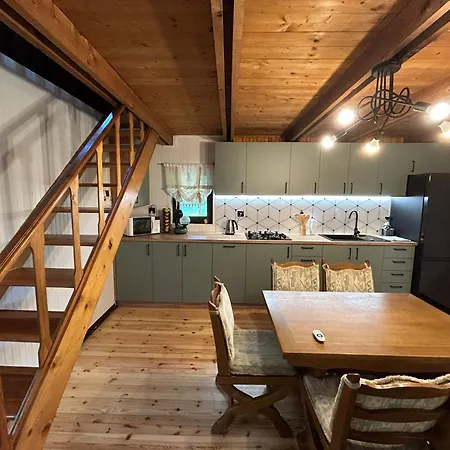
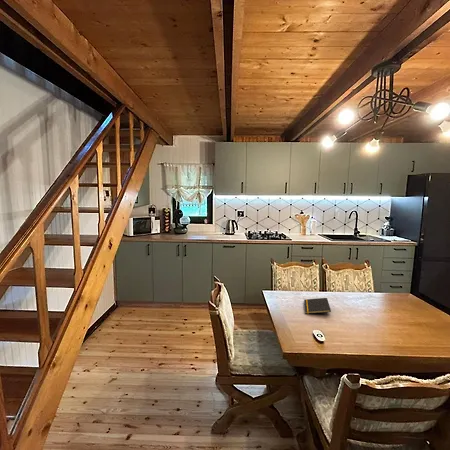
+ notepad (316, 305)
